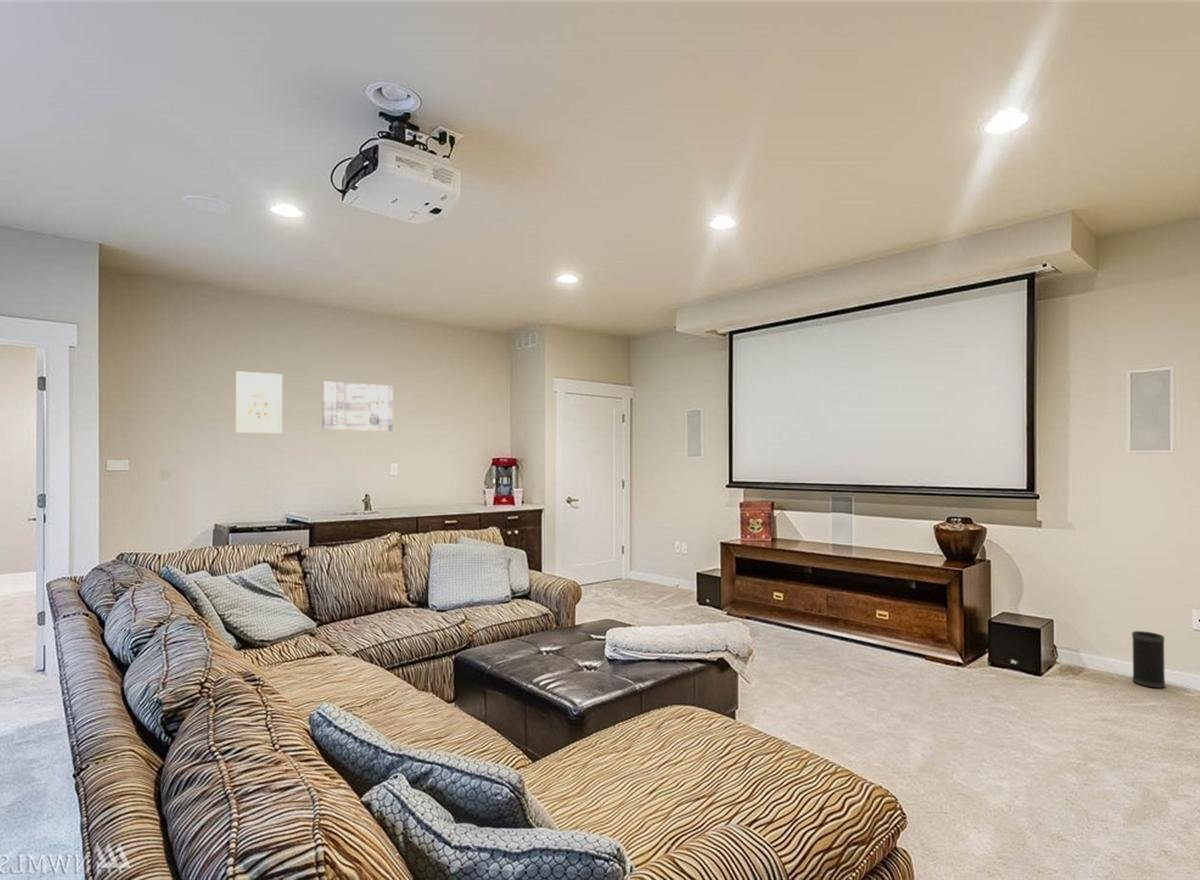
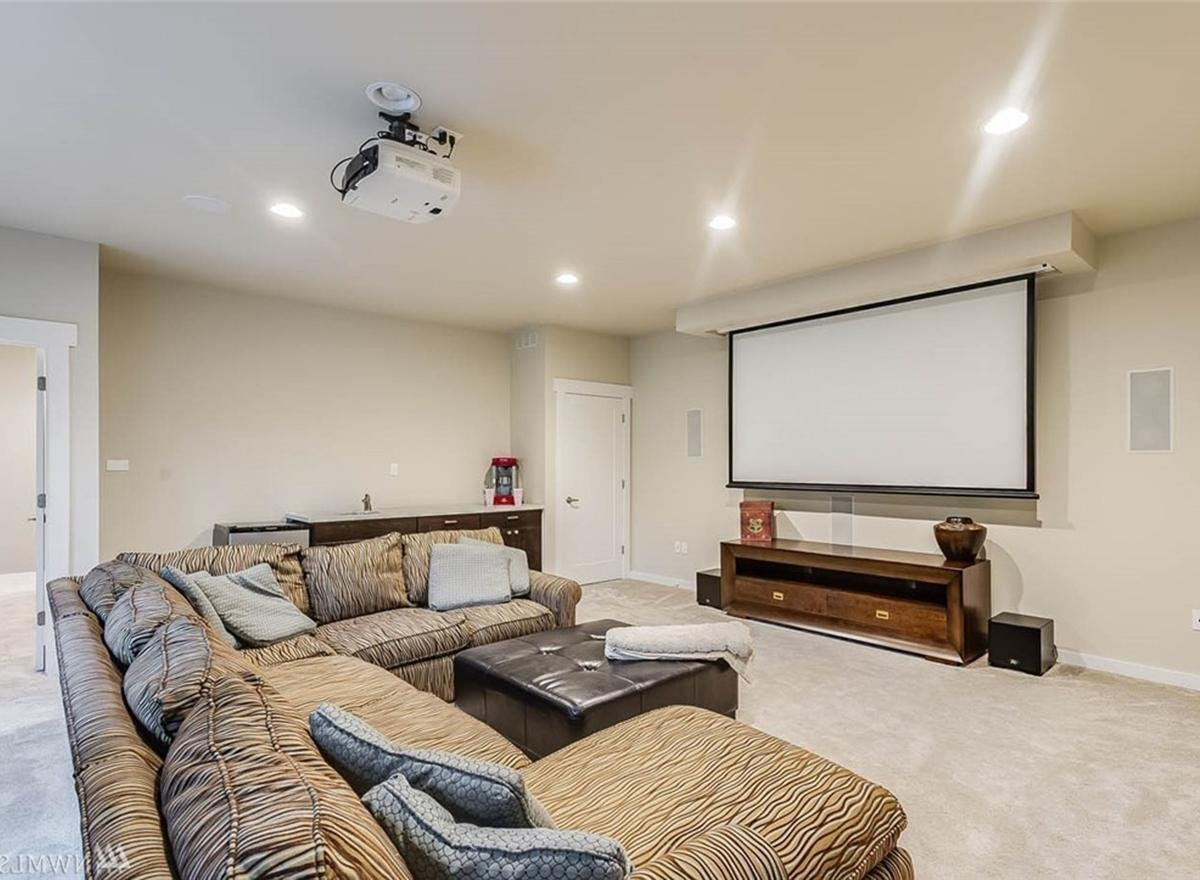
- speaker (1148, 659)
- wall art (259, 402)
- wall art (358, 406)
